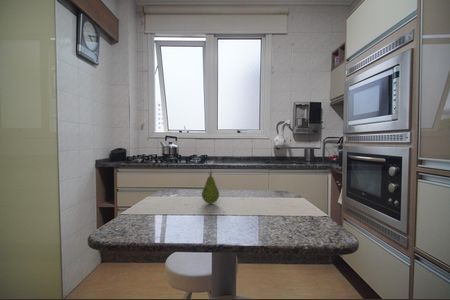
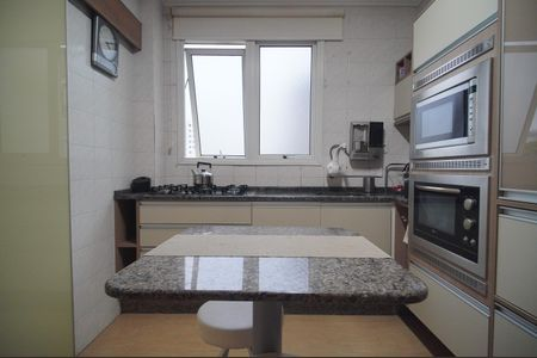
- fruit (210, 187)
